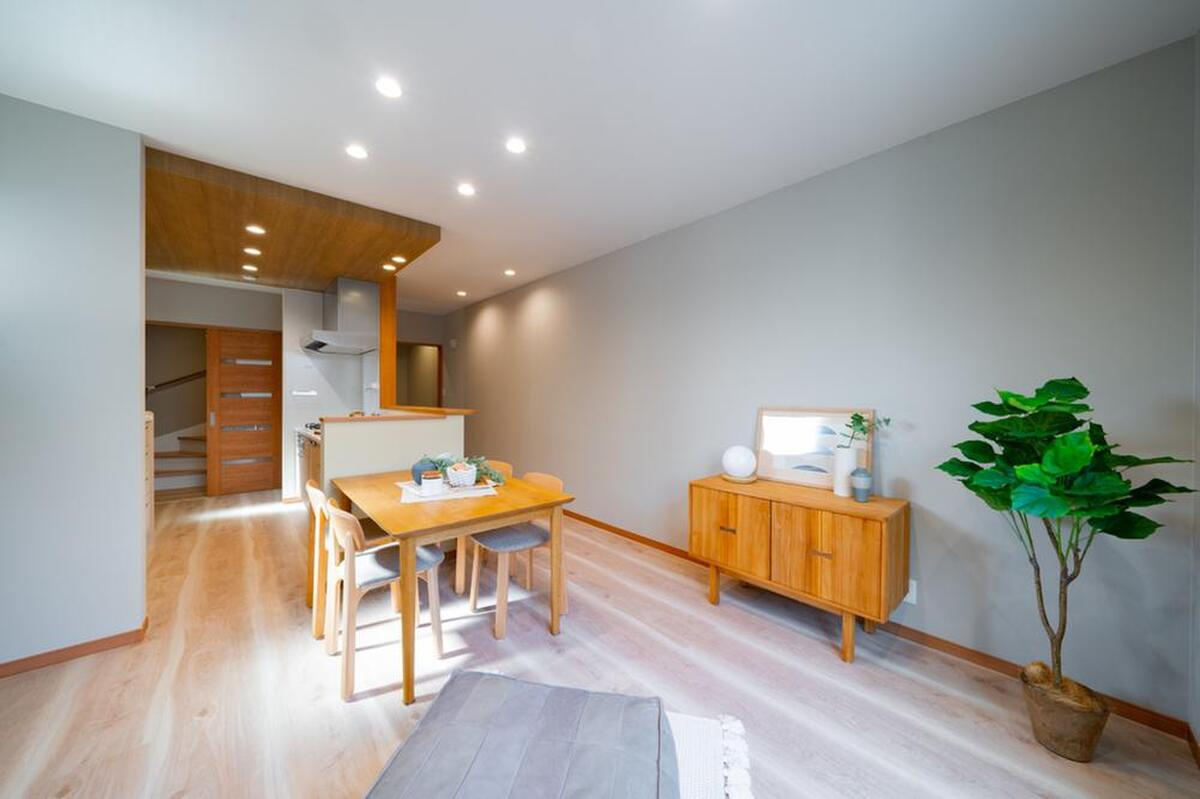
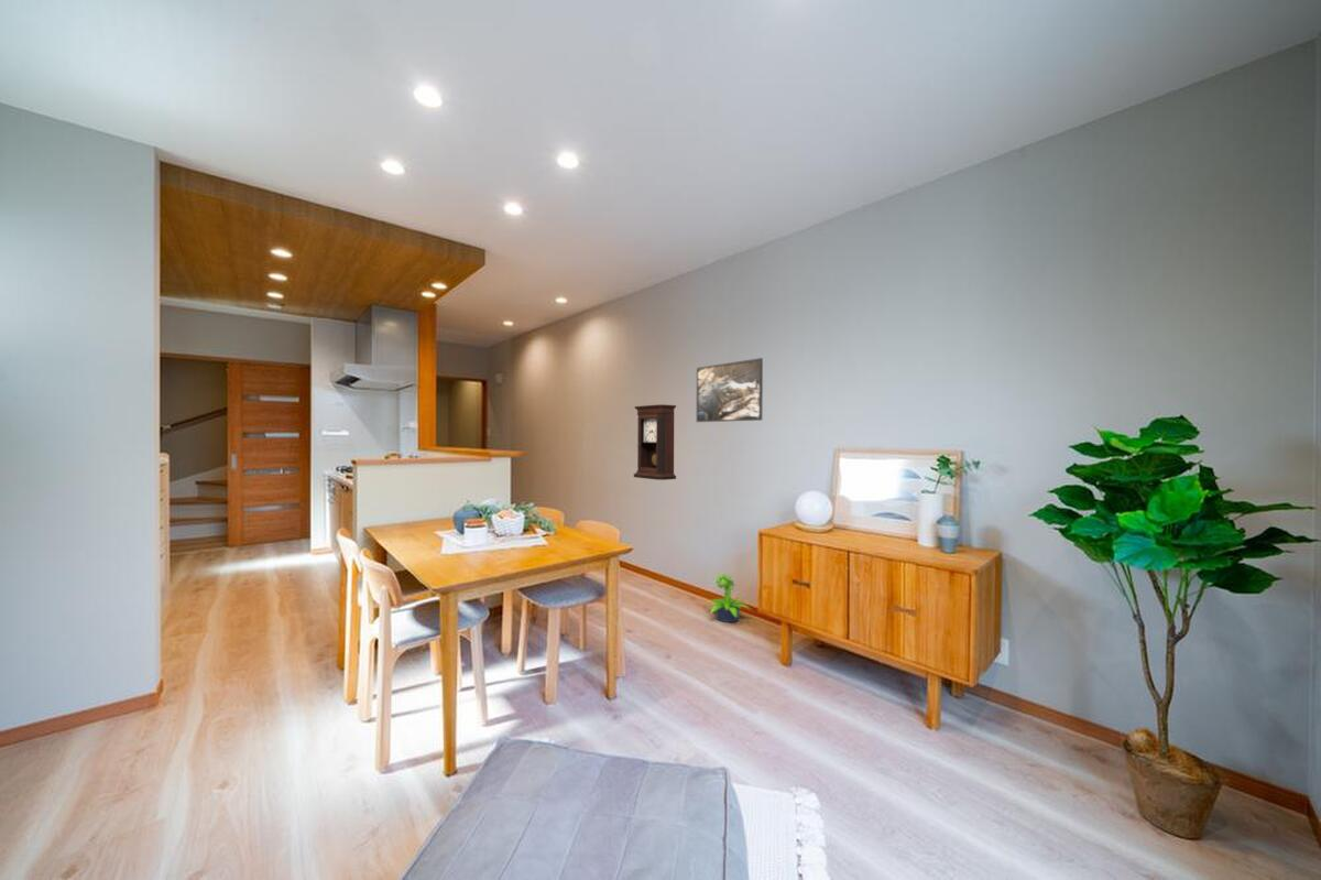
+ potted plant (727, 595)
+ pendulum clock (653, 442)
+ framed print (727, 392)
